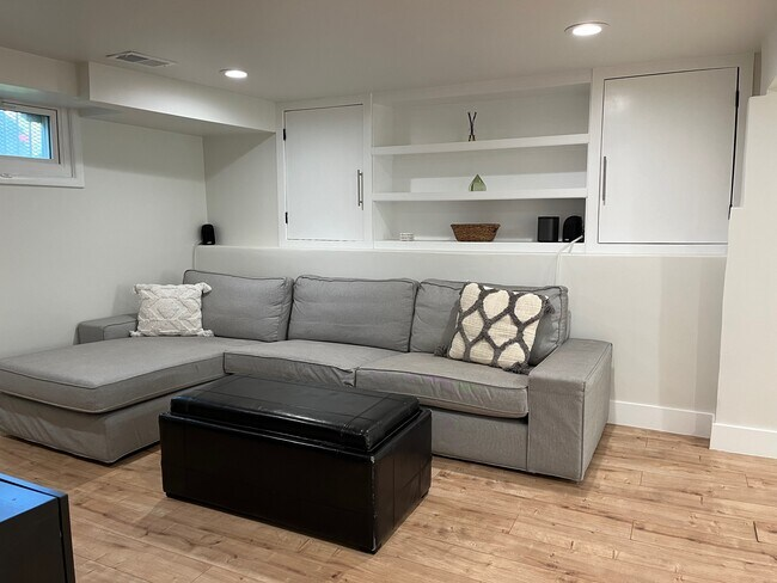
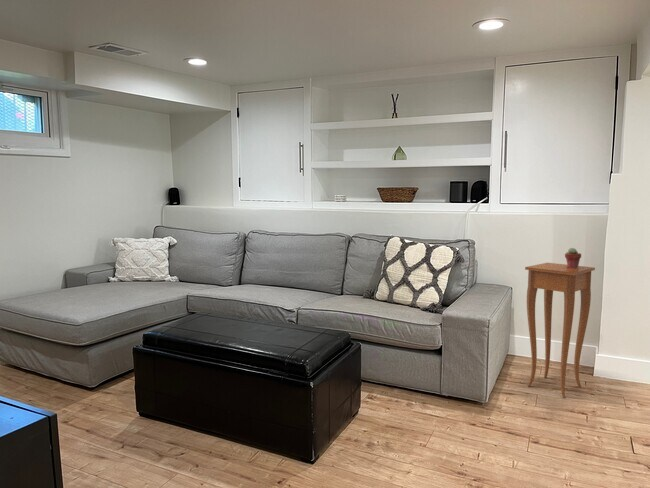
+ potted succulent (572, 257)
+ side table (563, 327)
